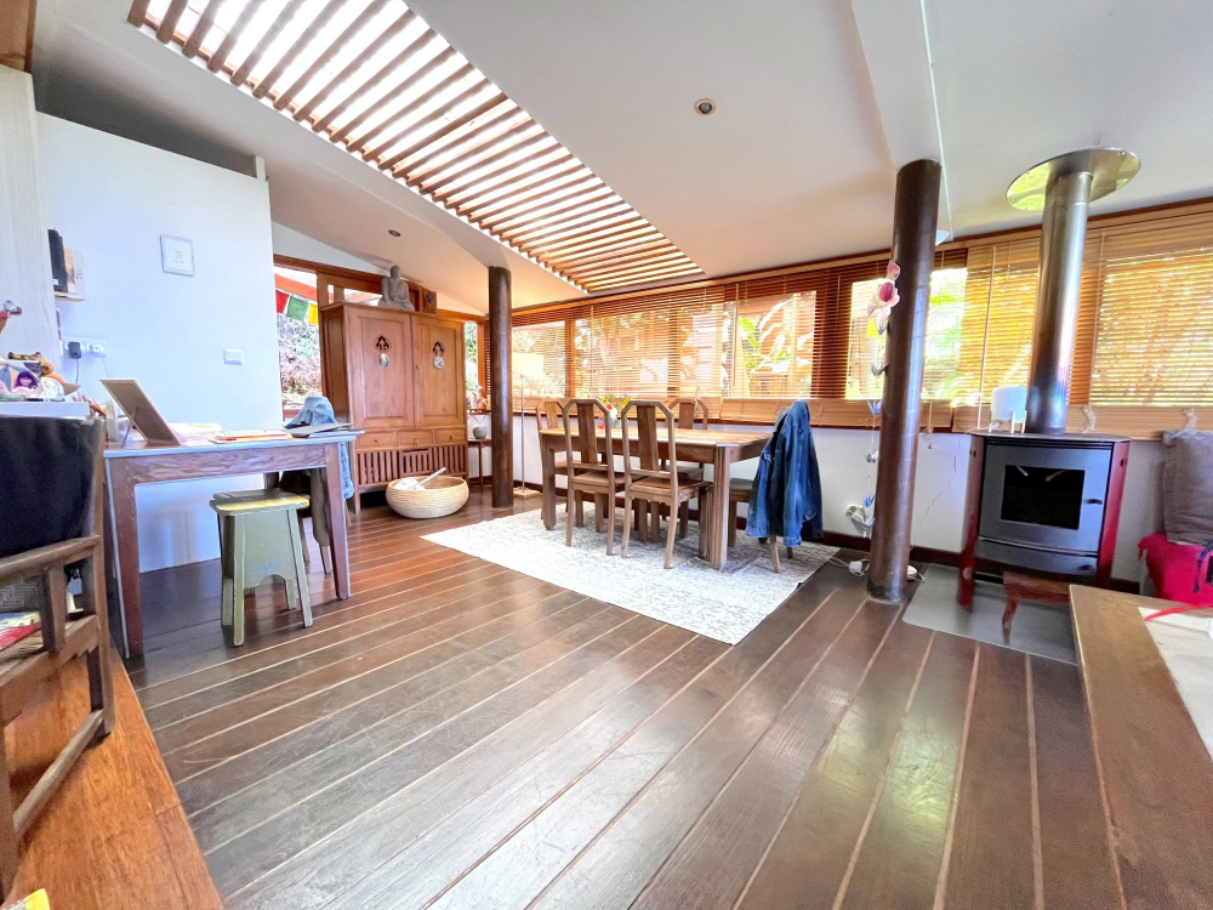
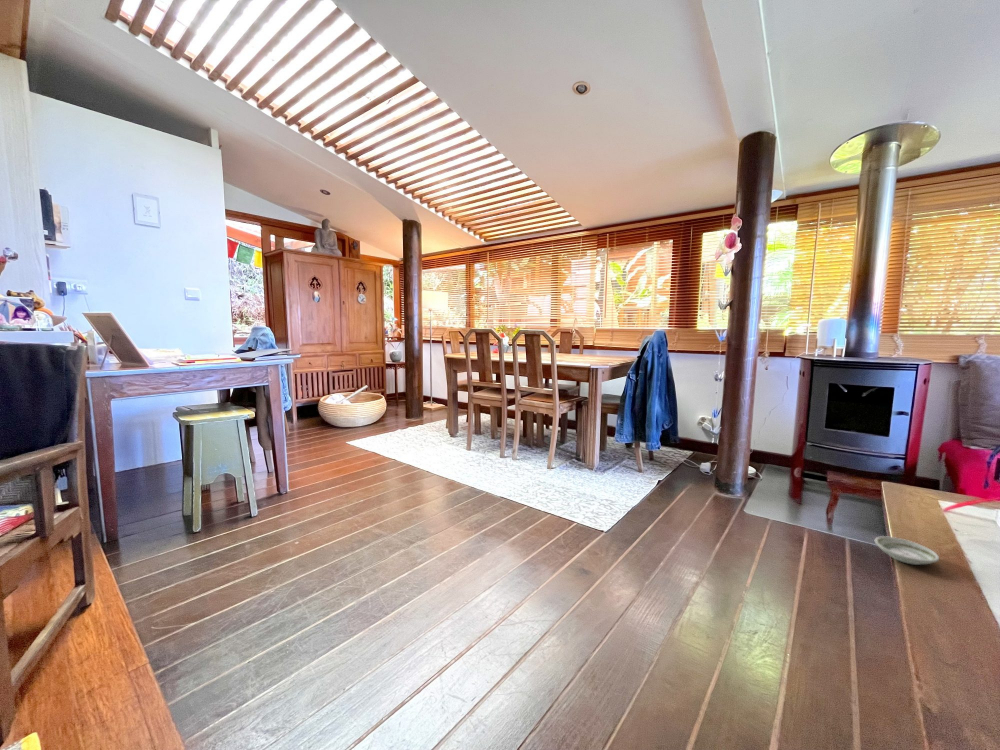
+ saucer (905, 552)
